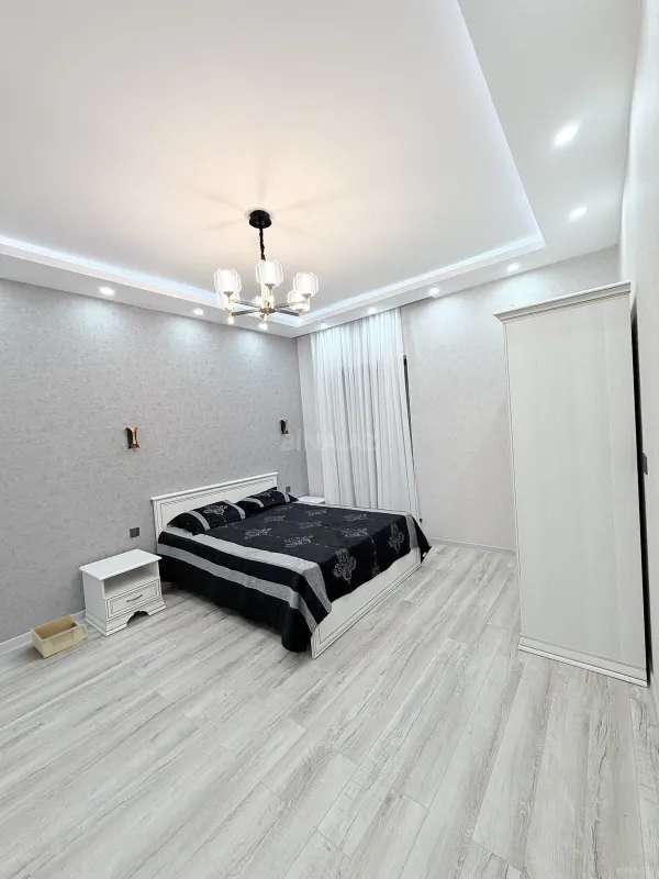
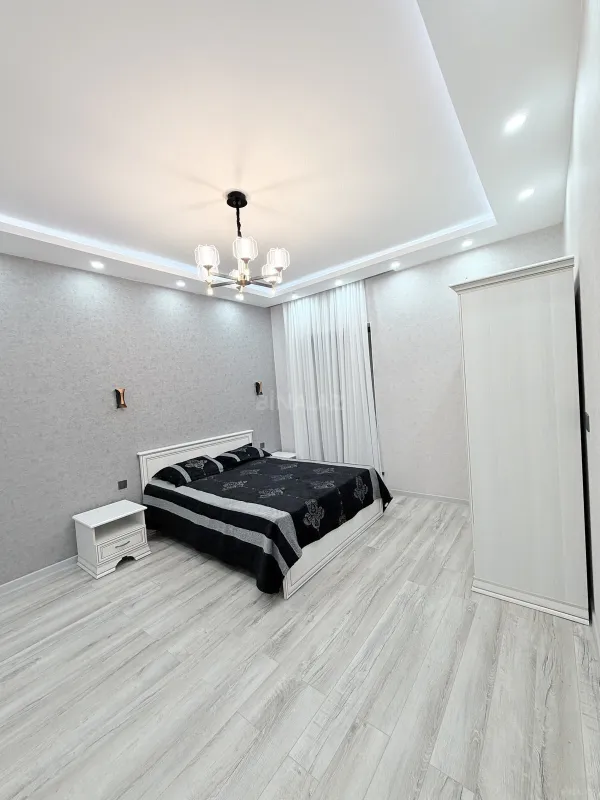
- storage bin (59, 633)
